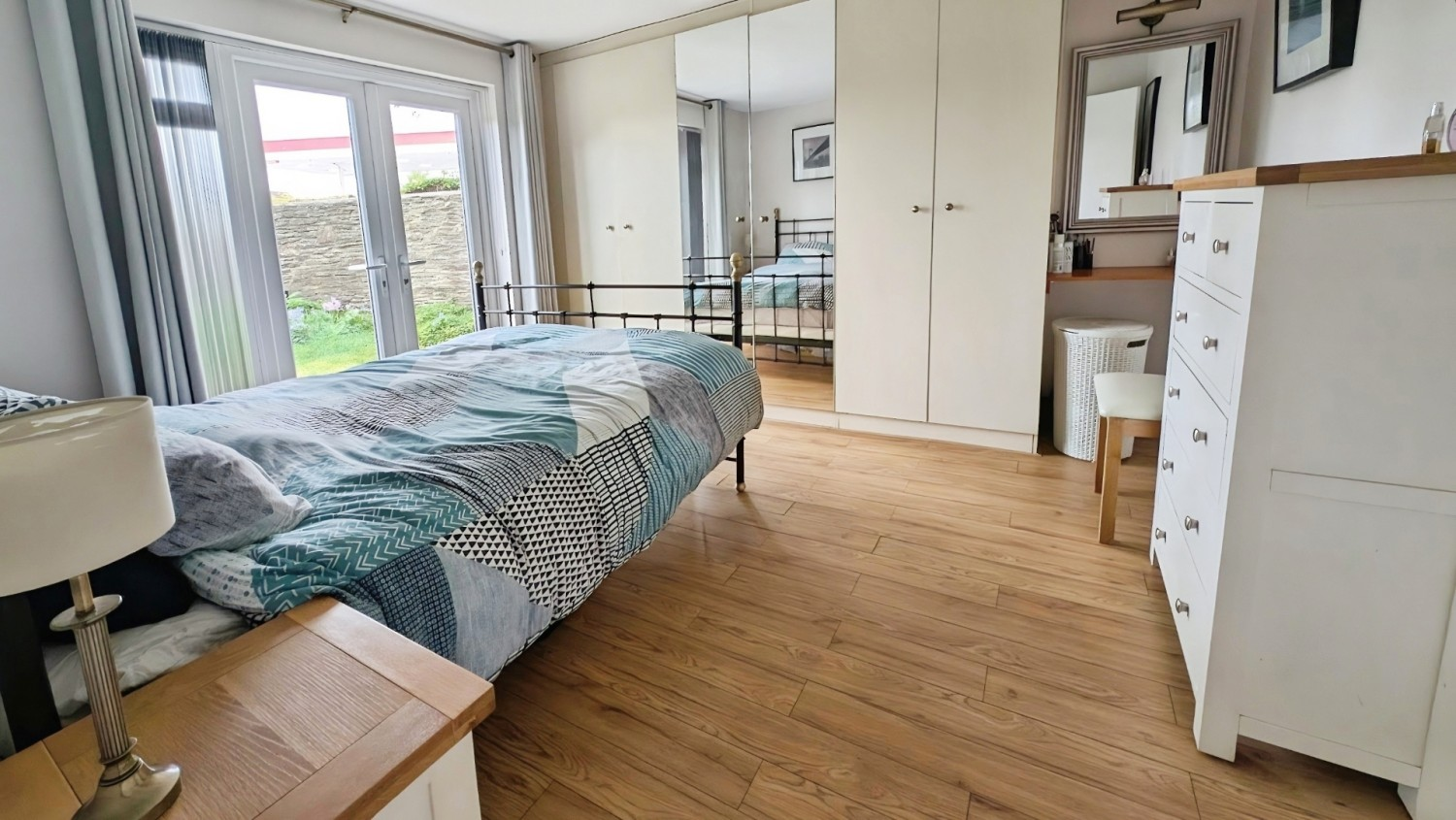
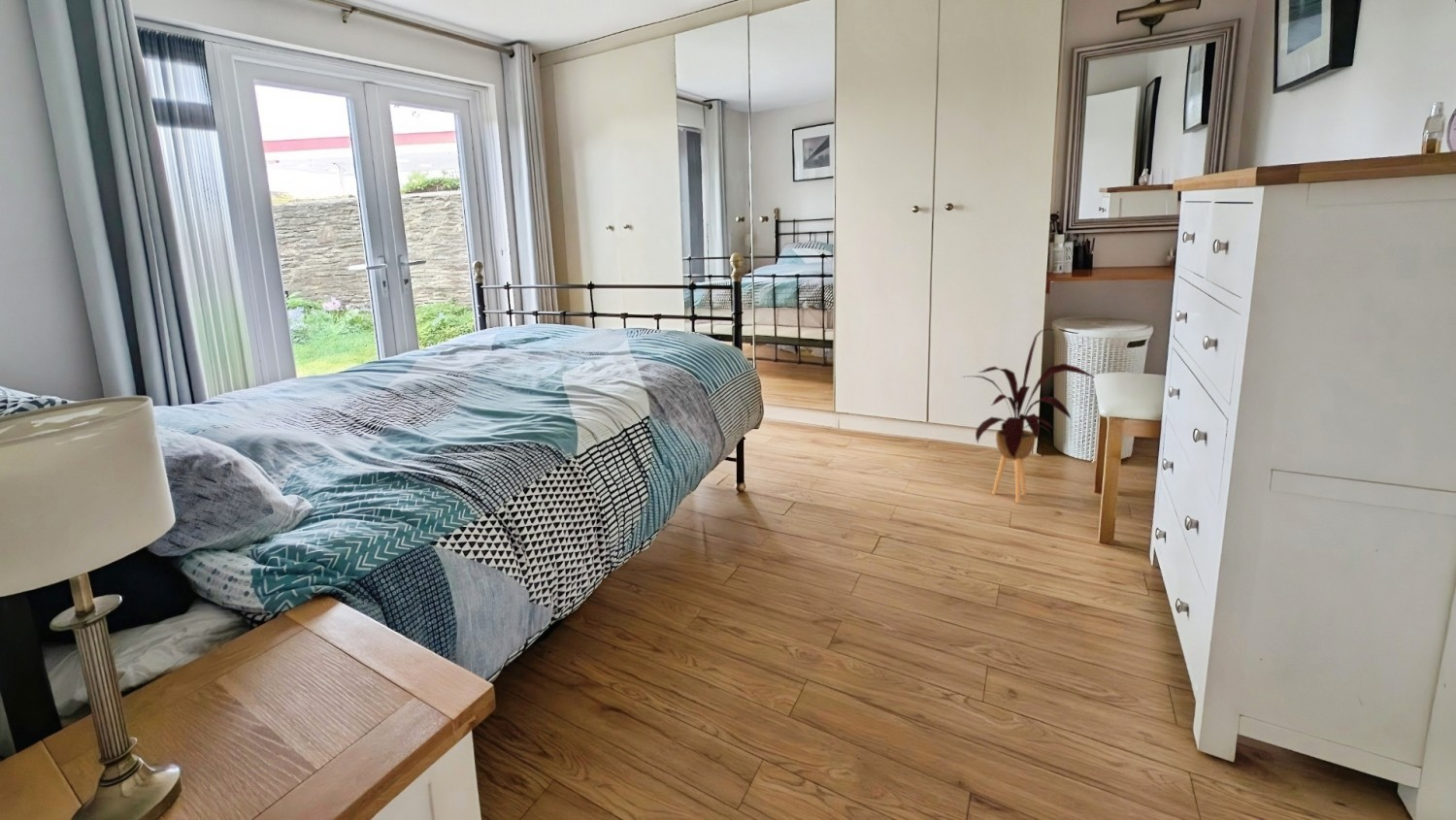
+ house plant (1020, 417)
